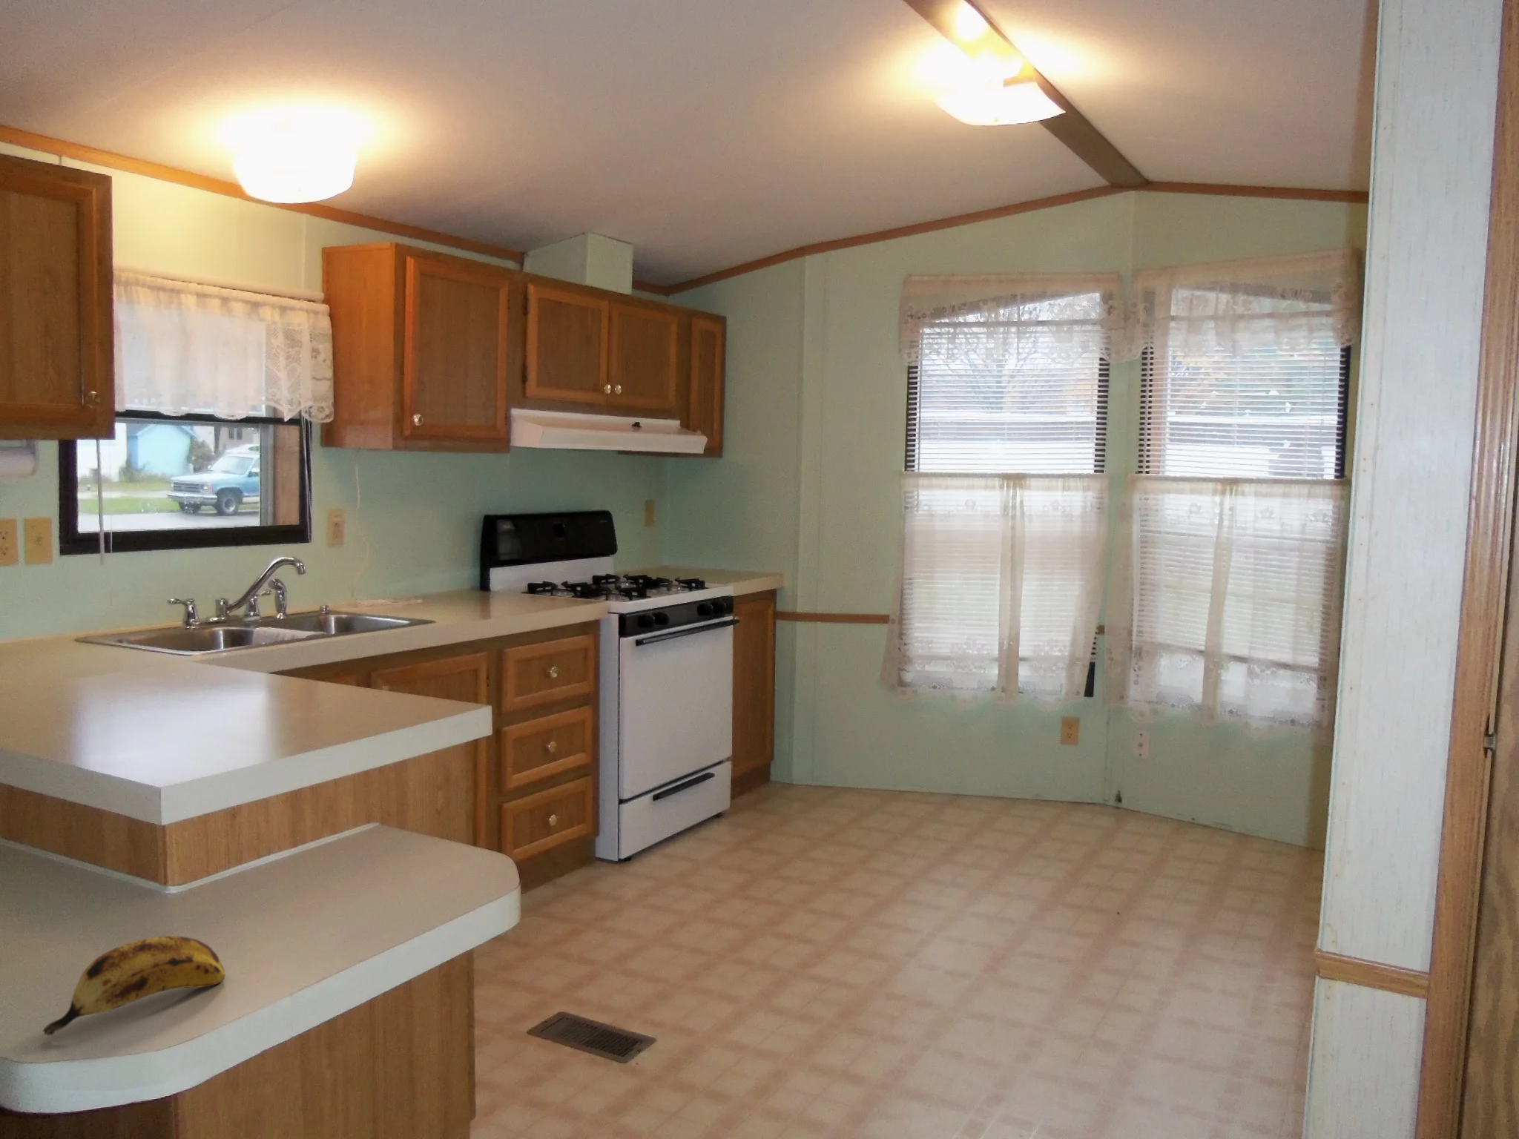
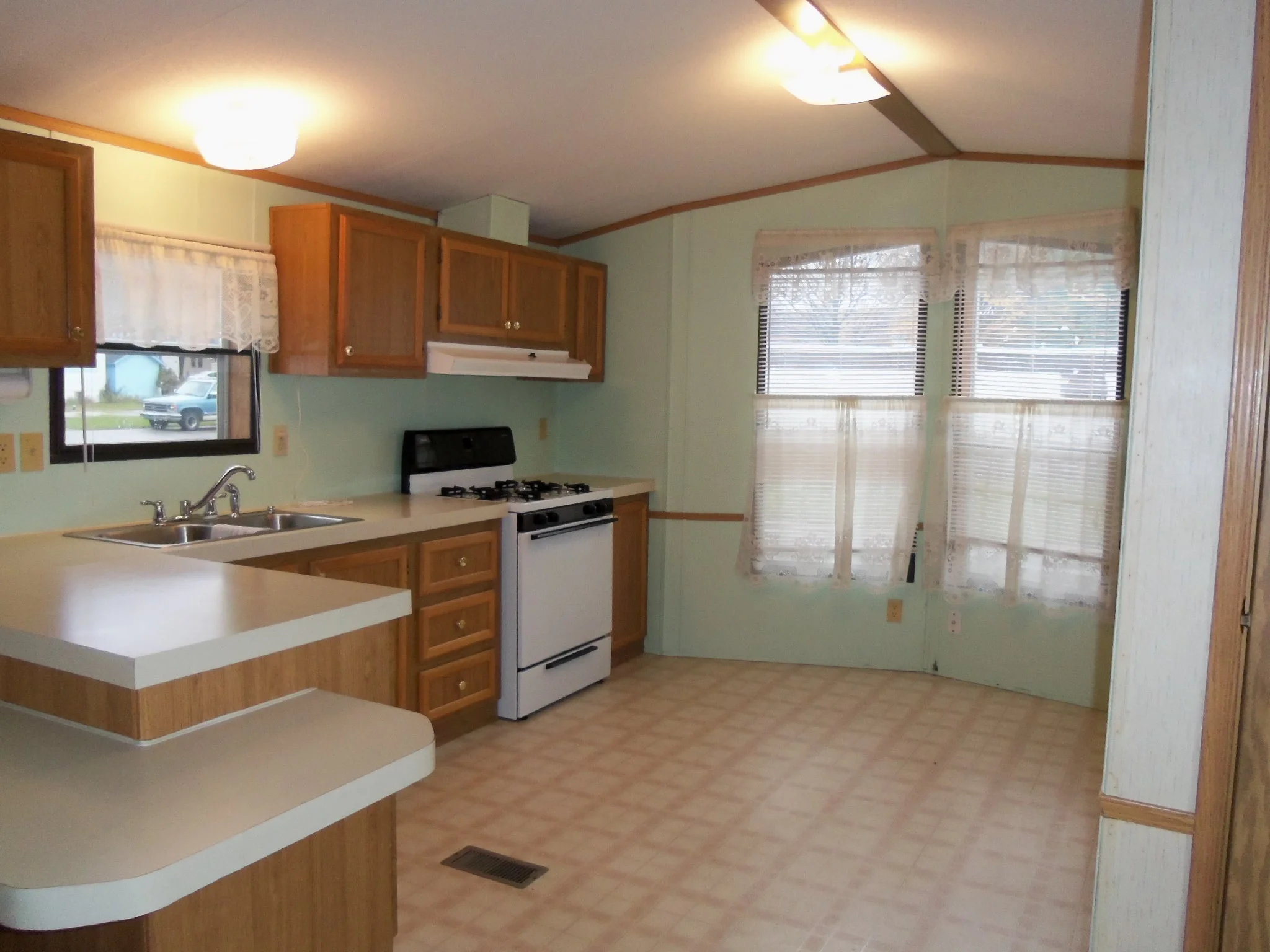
- banana (144, 975)
